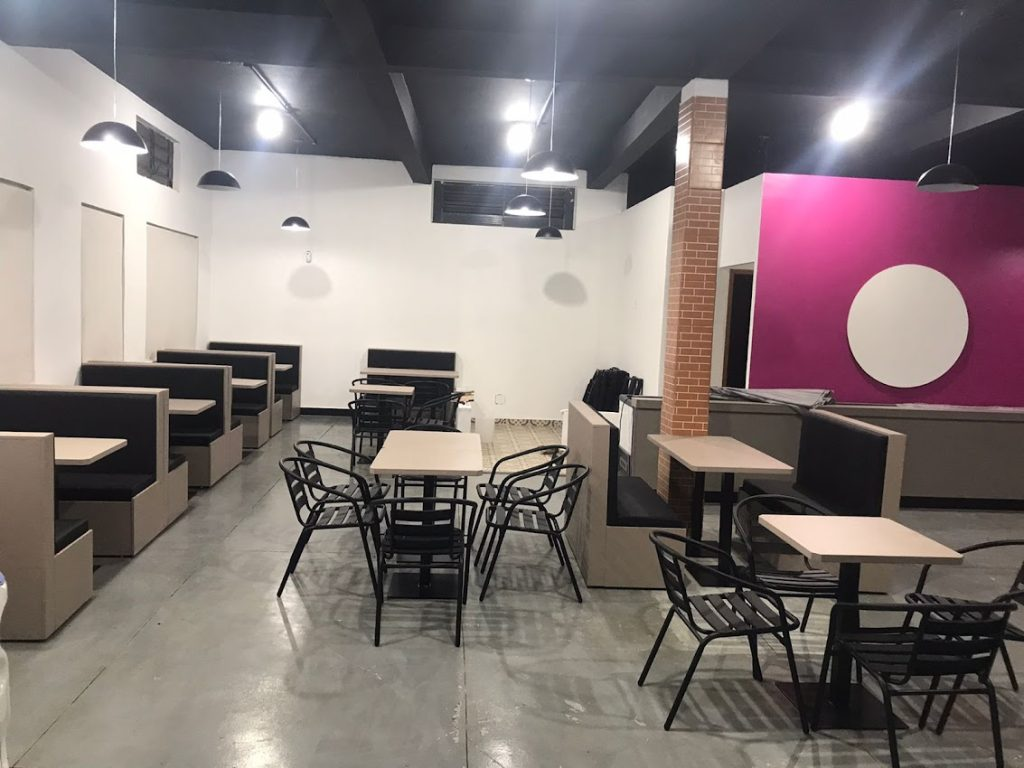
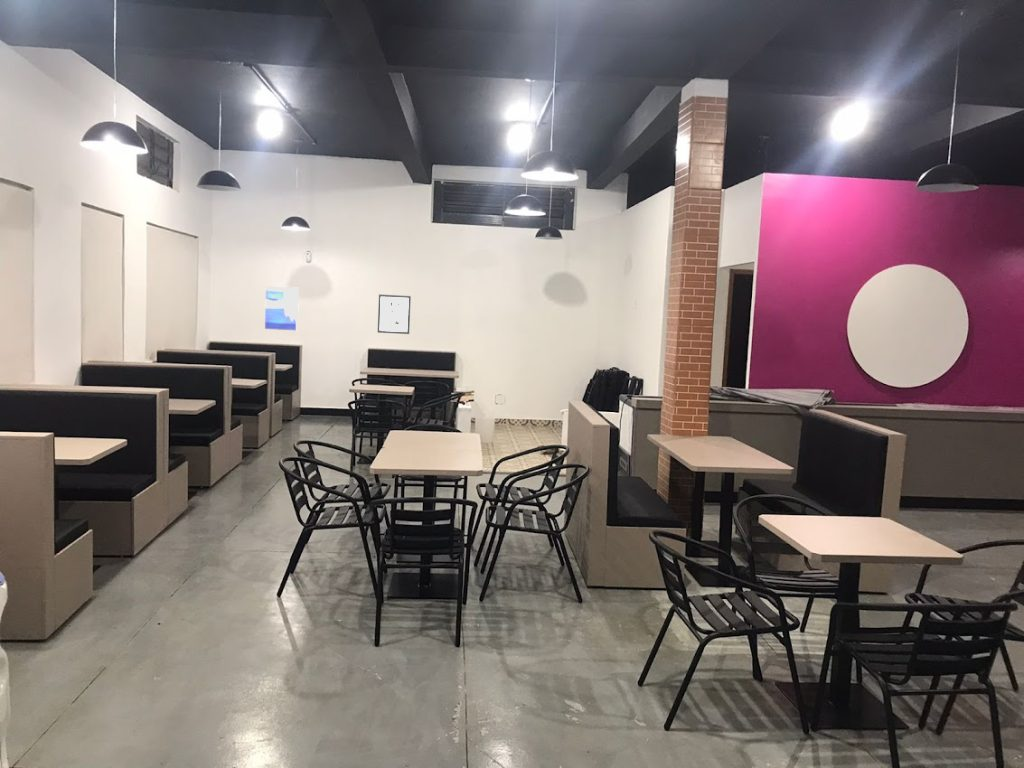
+ wall art (394, 314)
+ wall art (281, 308)
